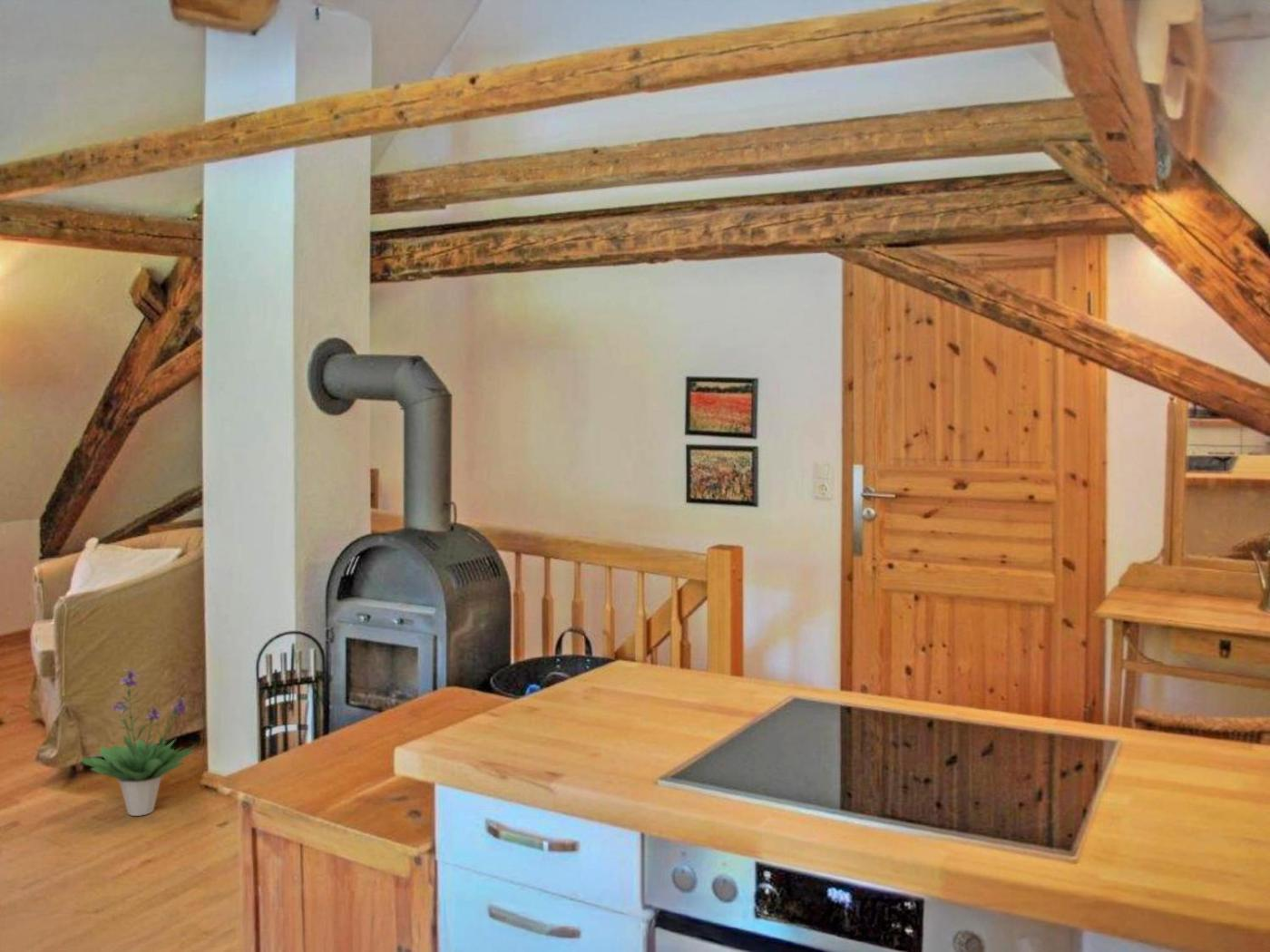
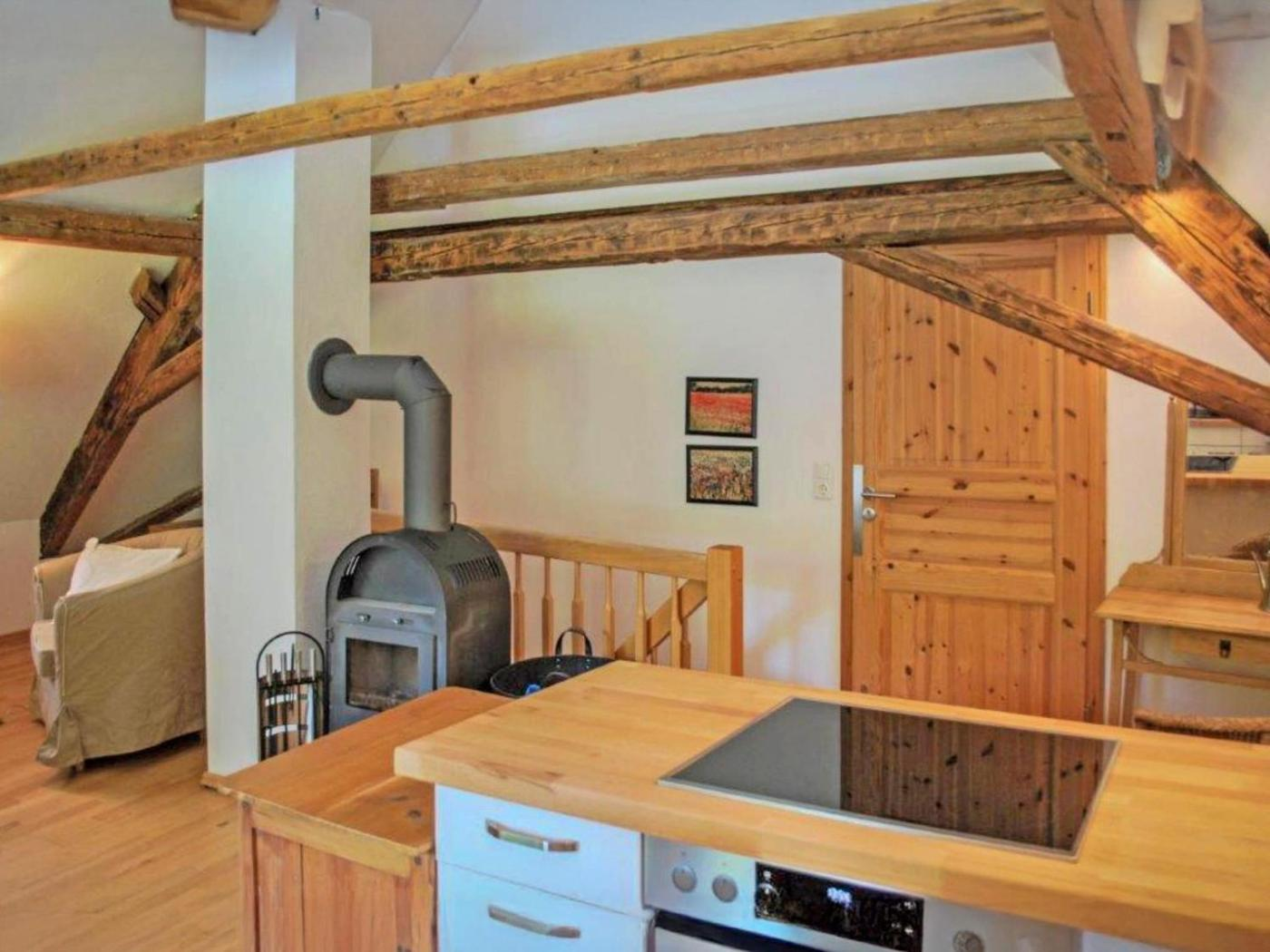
- potted plant (141, 739)
